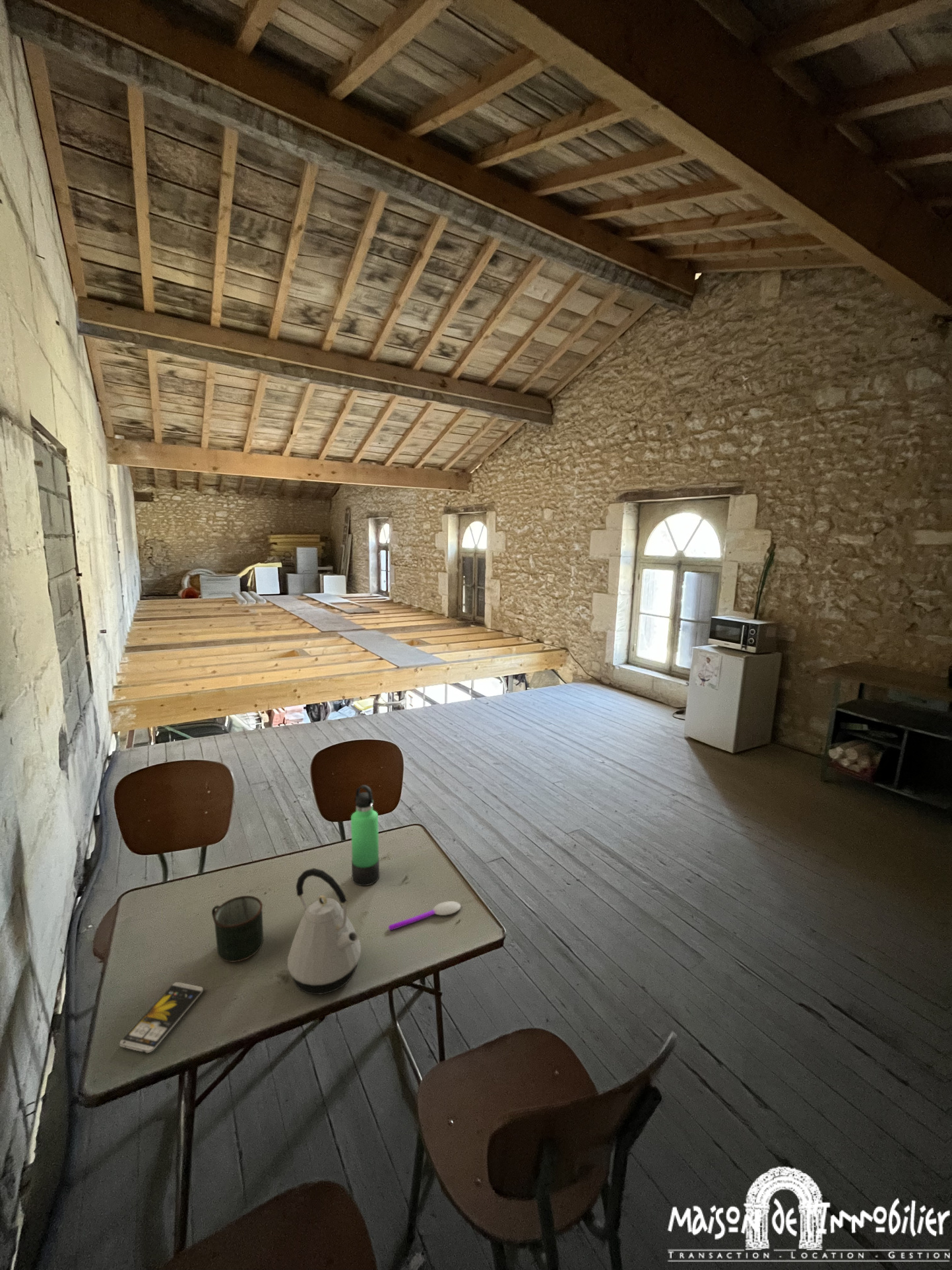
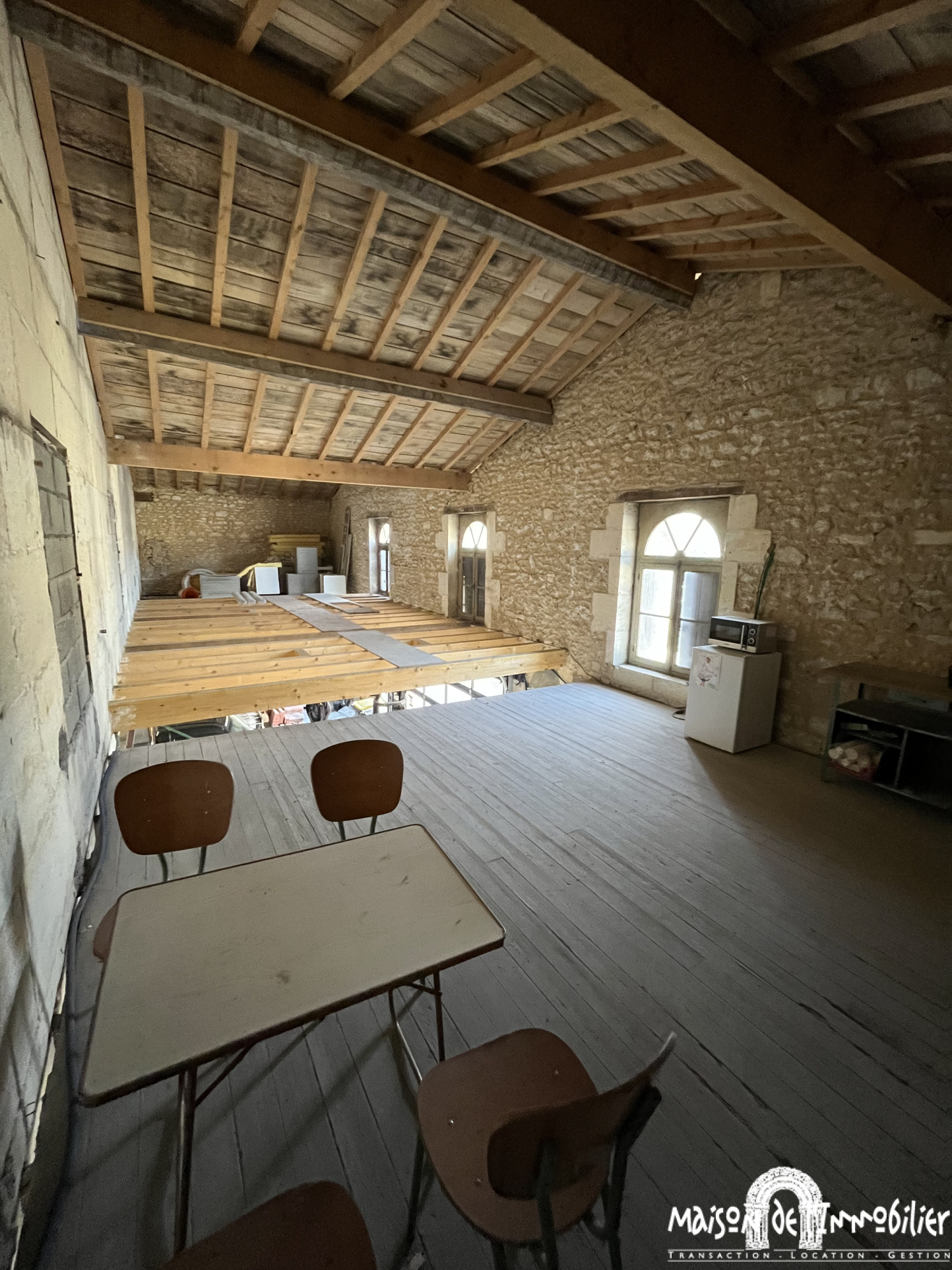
- thermos bottle (365, 832)
- smartphone (164, 1015)
- spoon (426, 915)
- mug (234, 927)
- kettle (325, 923)
